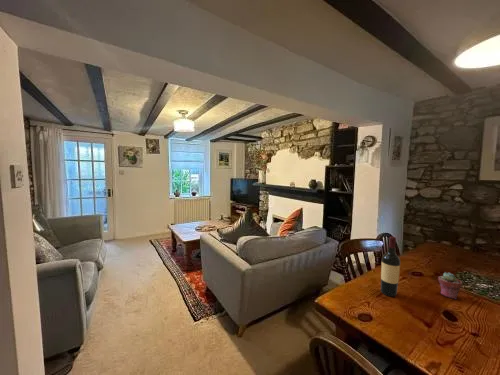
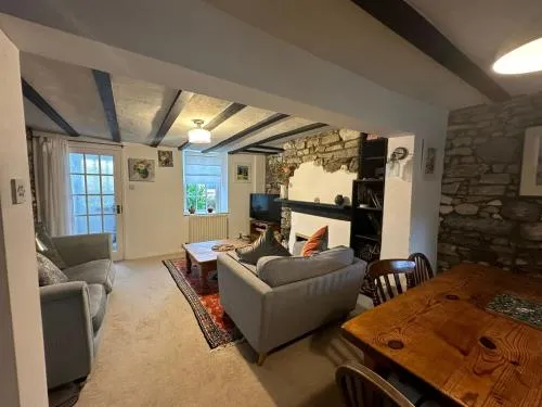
- potted succulent (449, 284)
- wine bottle (390, 265)
